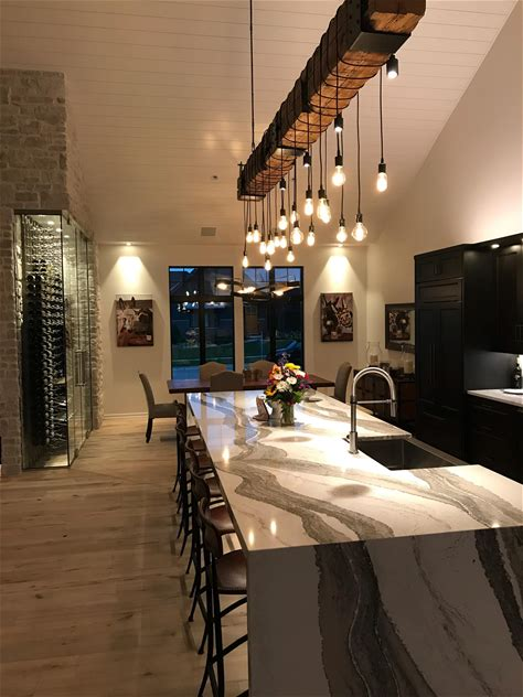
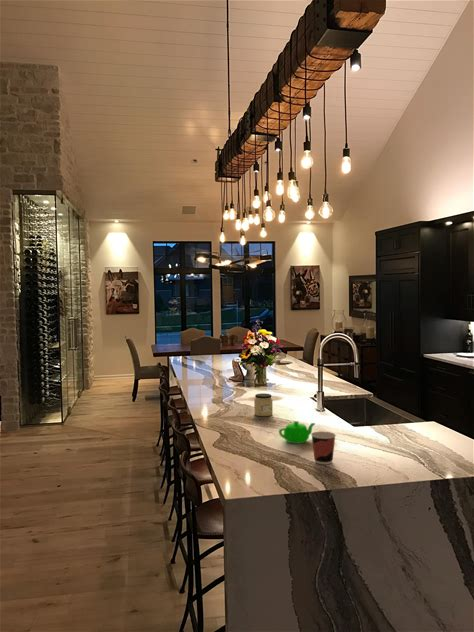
+ teapot (297, 431)
+ cup (323, 448)
+ jar (263, 404)
